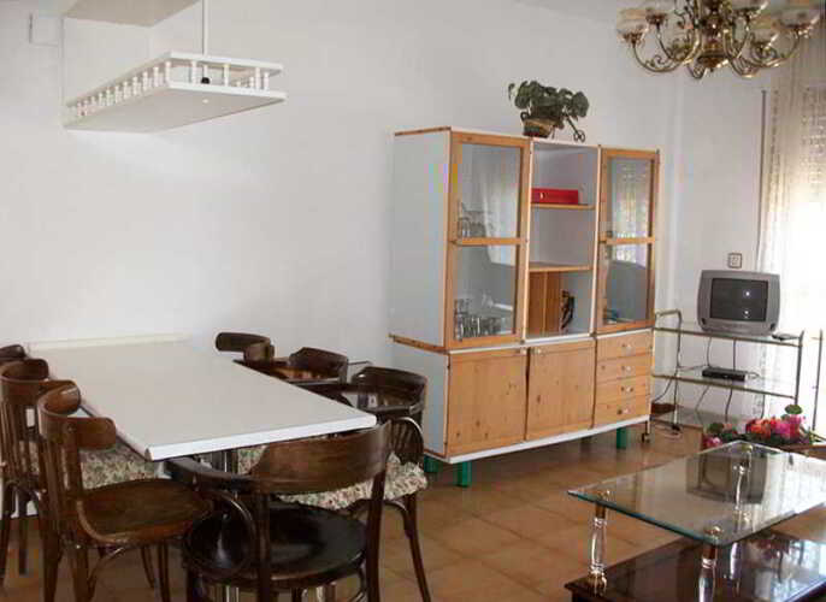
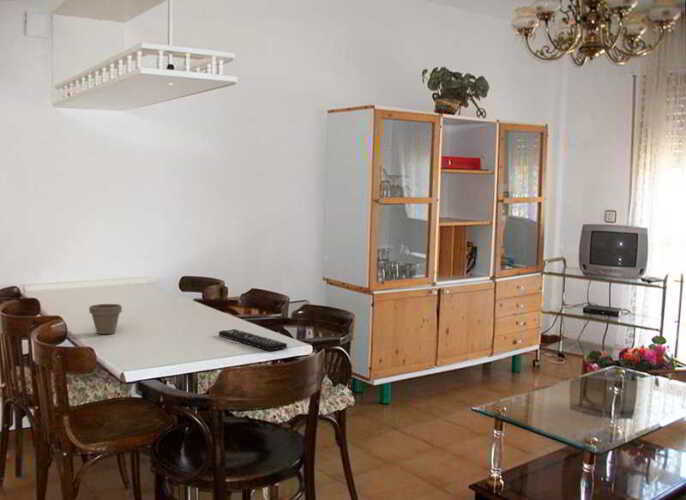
+ flower pot (105, 319)
+ remote control (251, 338)
